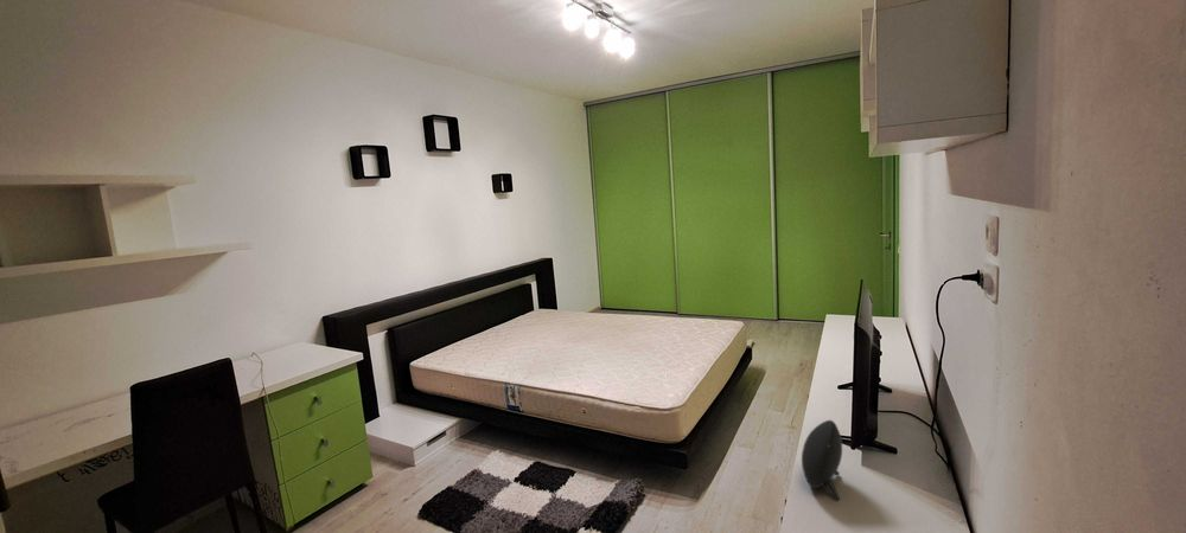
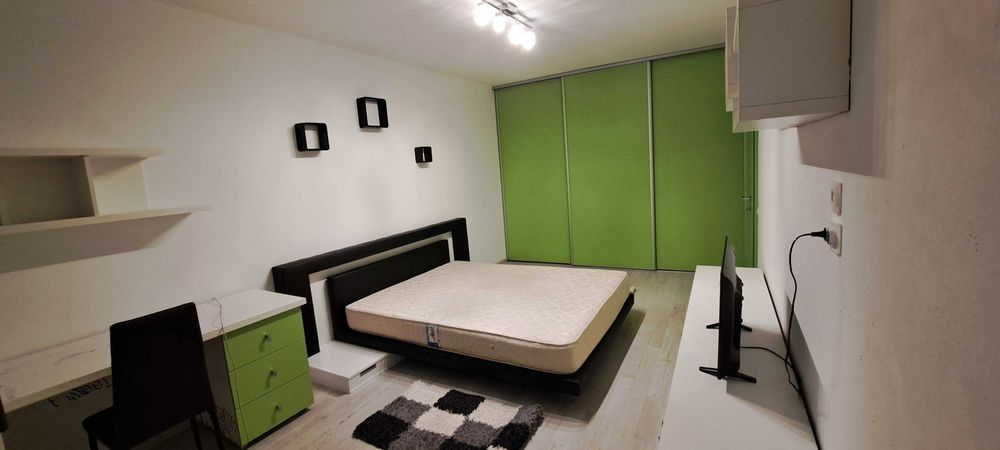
- speaker (821, 452)
